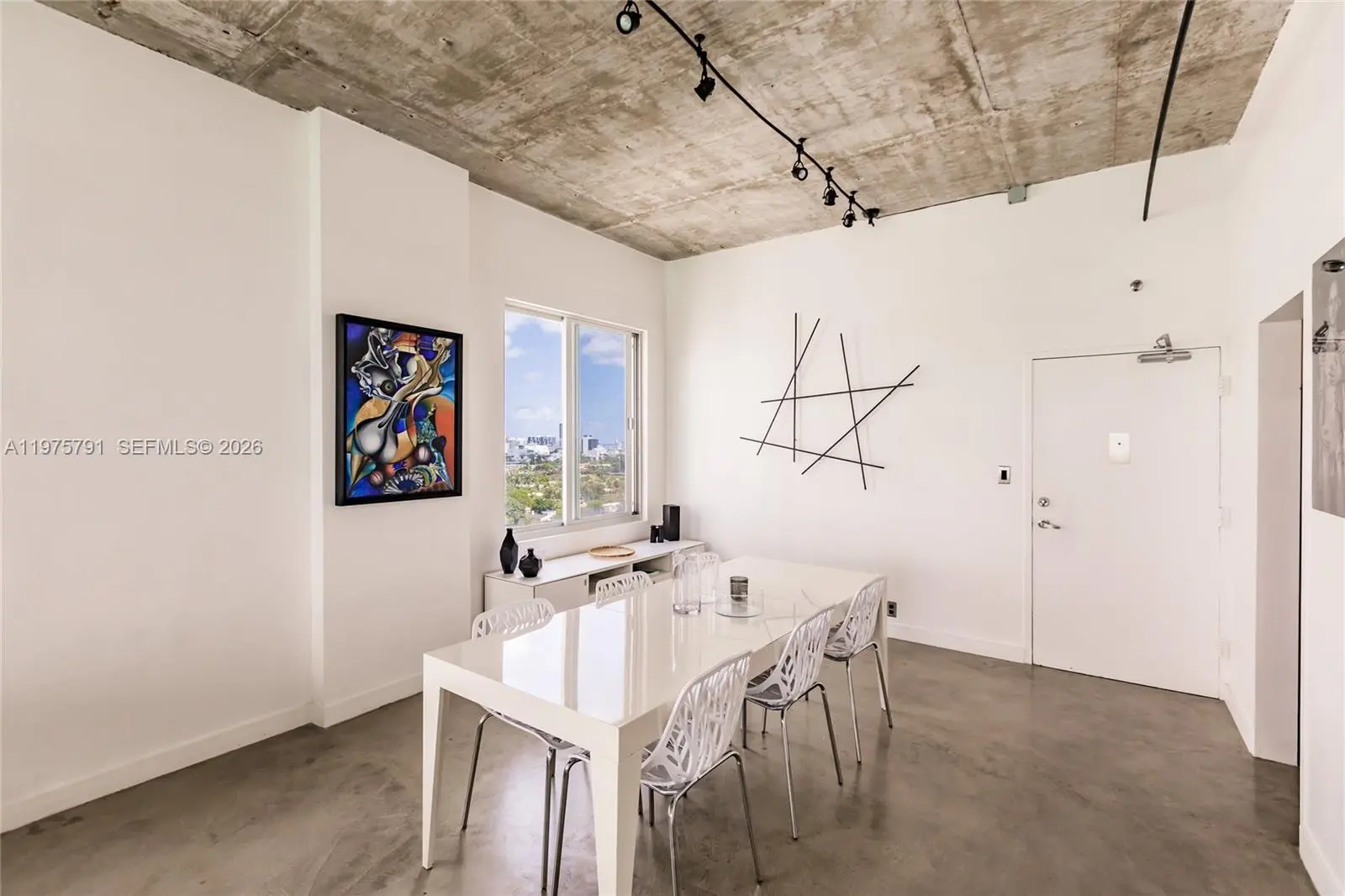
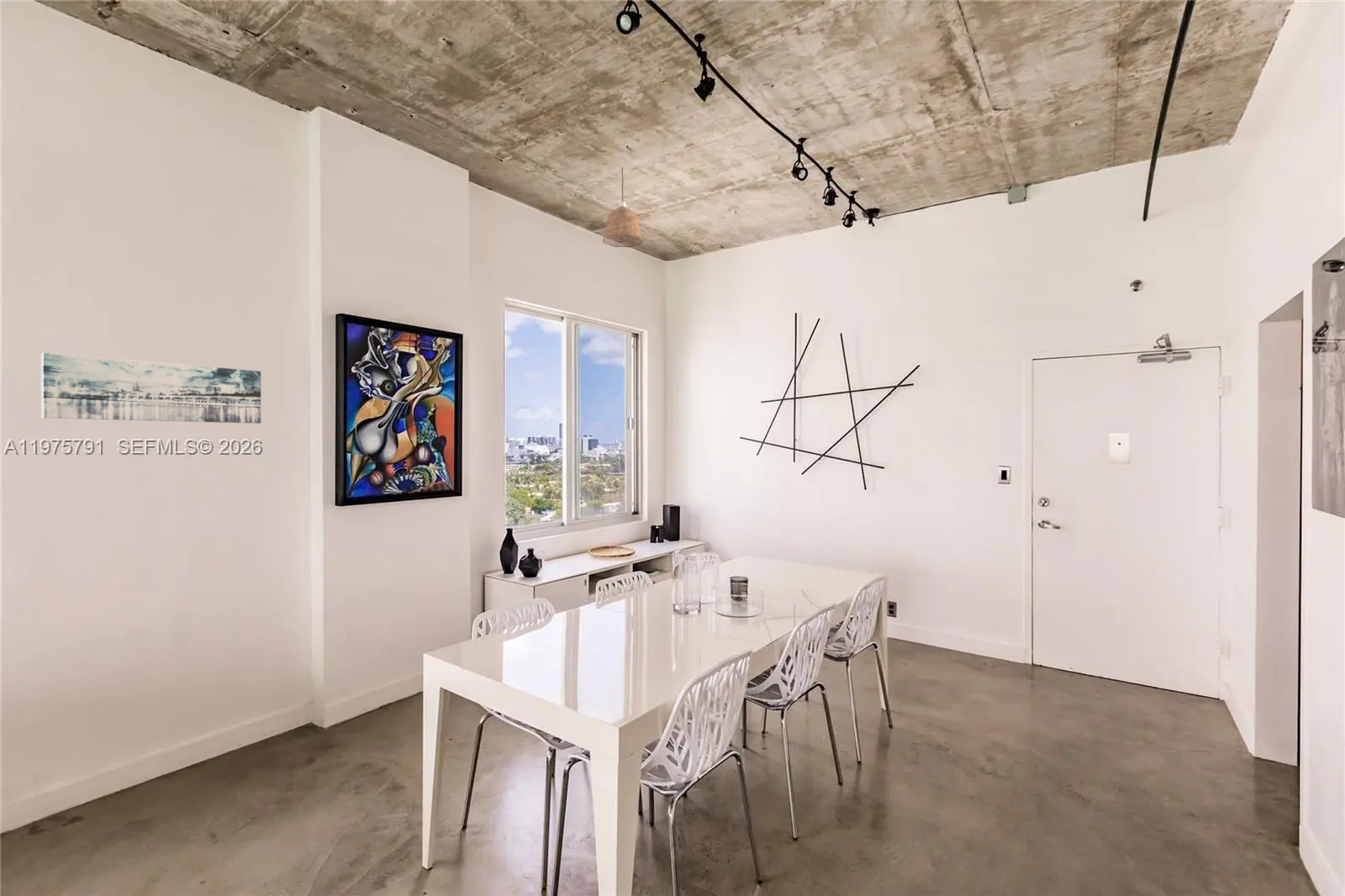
+ wall art (163, 392)
+ pendant lamp (622, 204)
